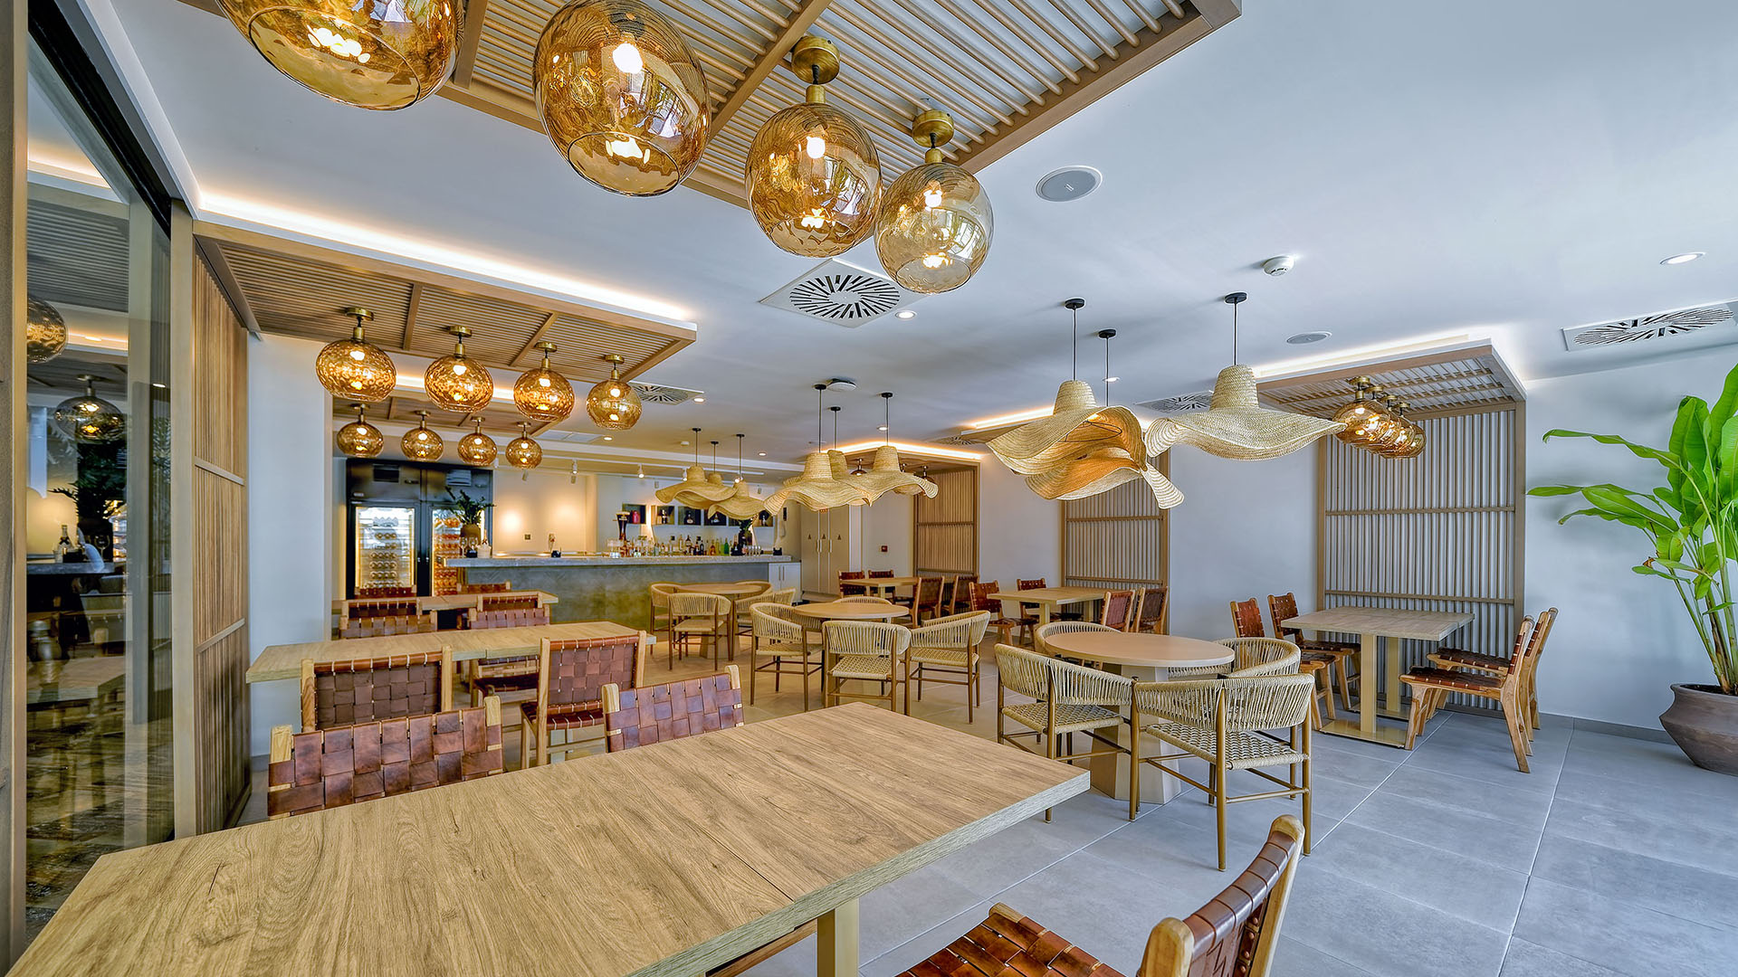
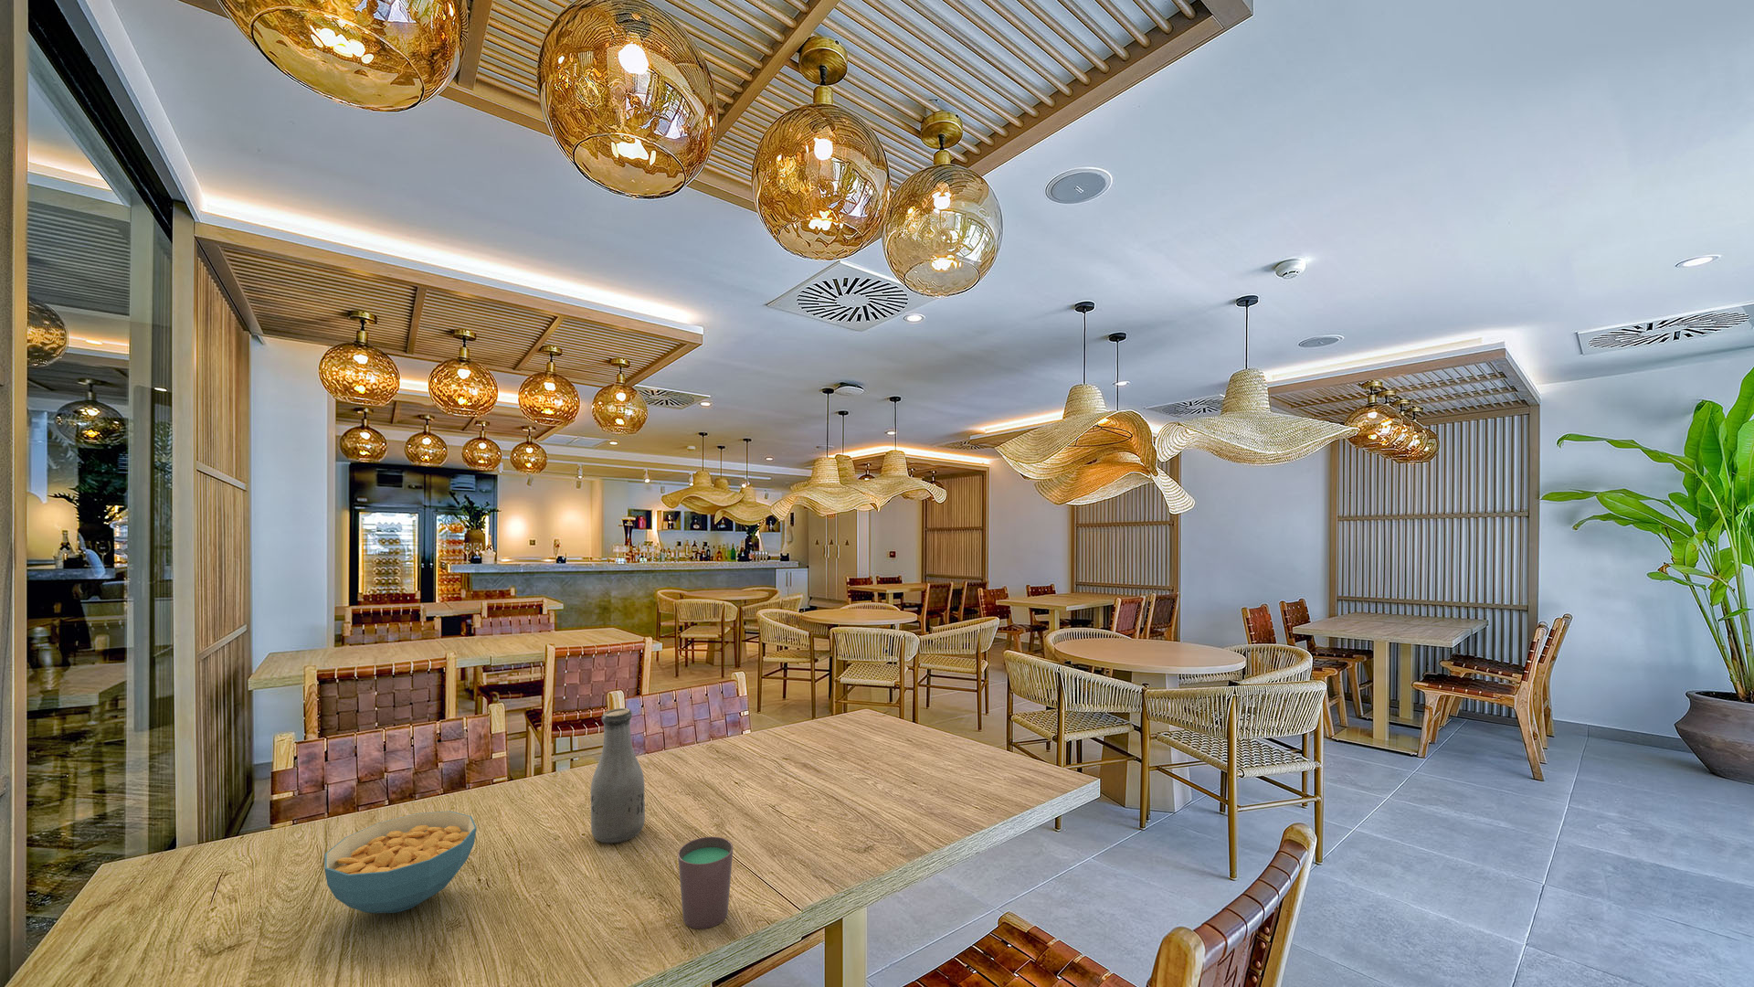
+ bottle (618, 772)
+ cereal bowl (402, 870)
+ cup (705, 882)
